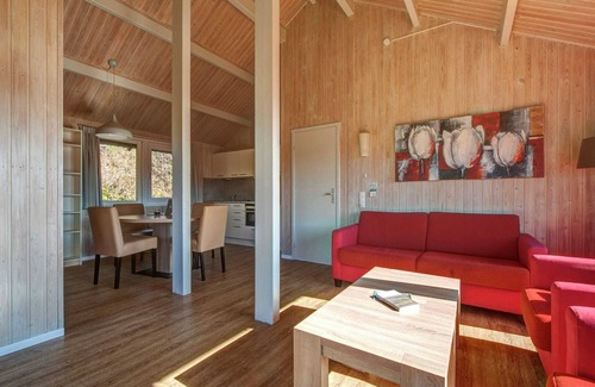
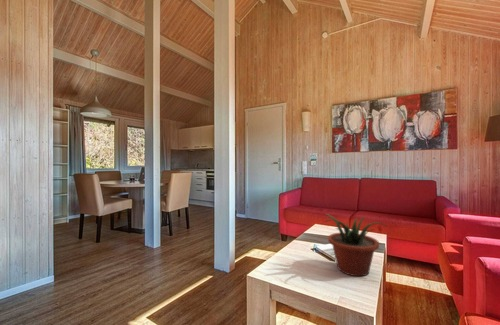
+ potted plant (353, 244)
